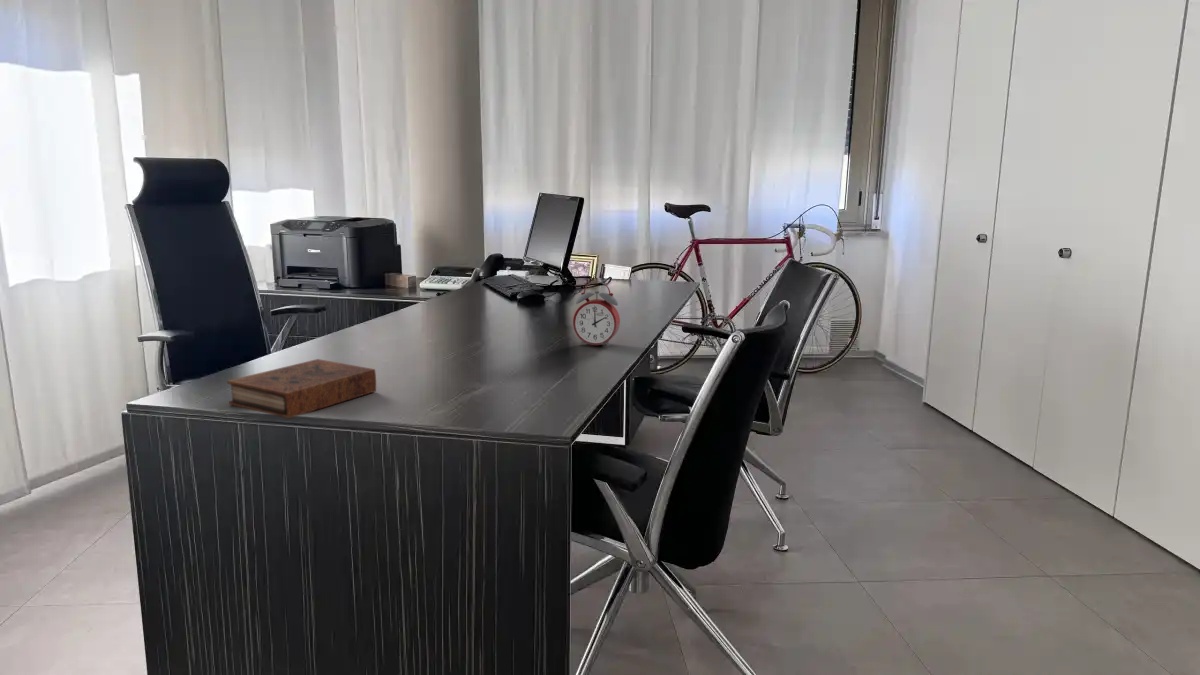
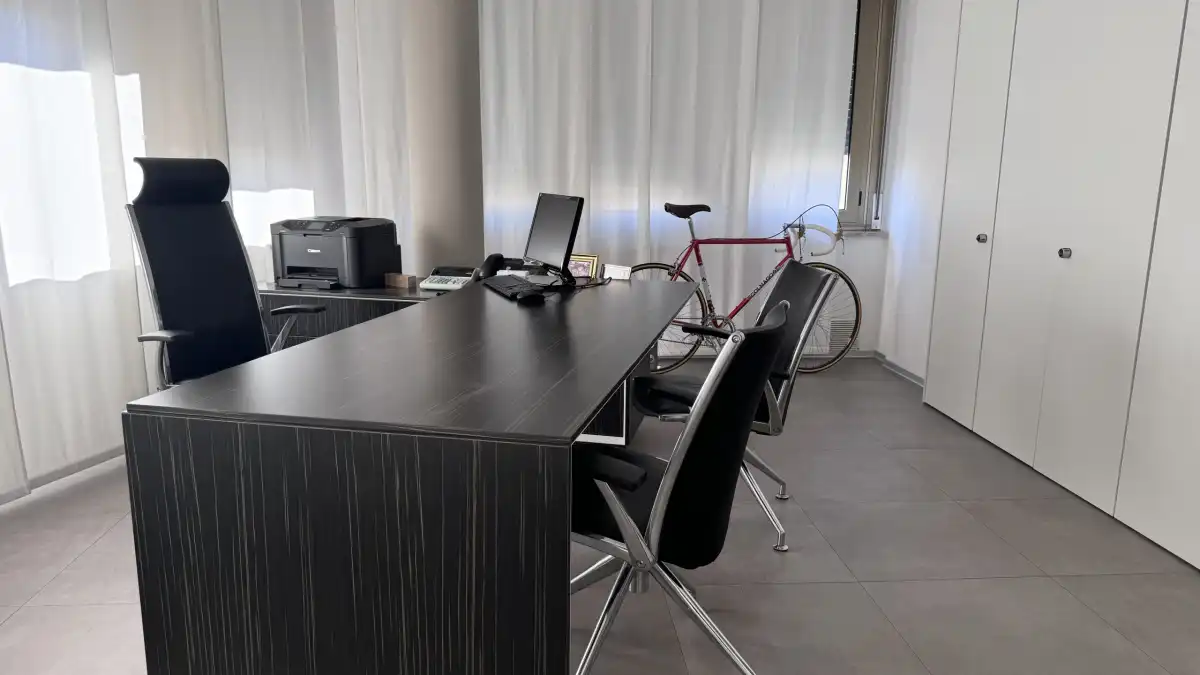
- book (304, 386)
- alarm clock (596, 312)
